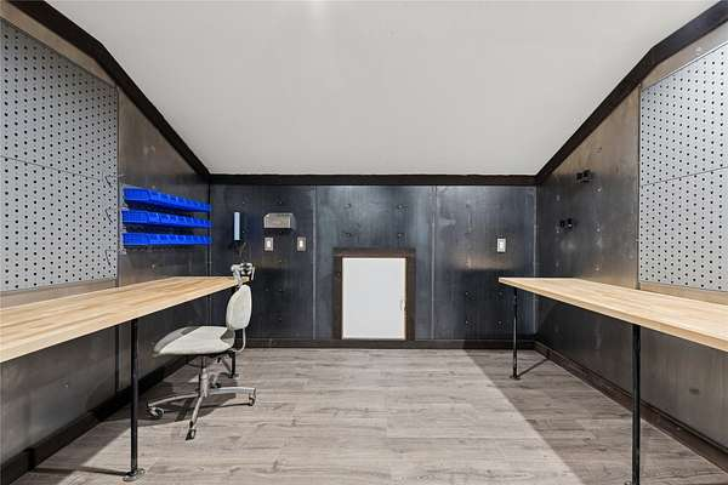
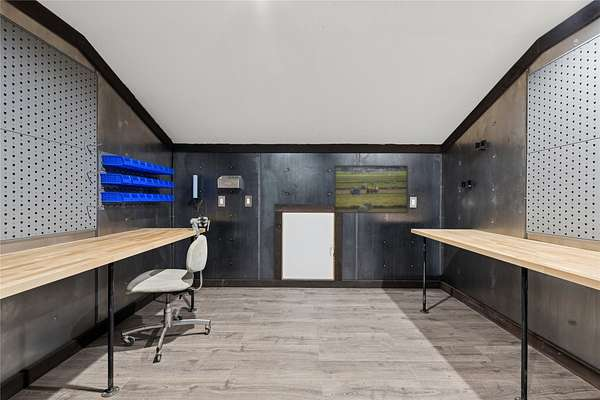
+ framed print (370, 189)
